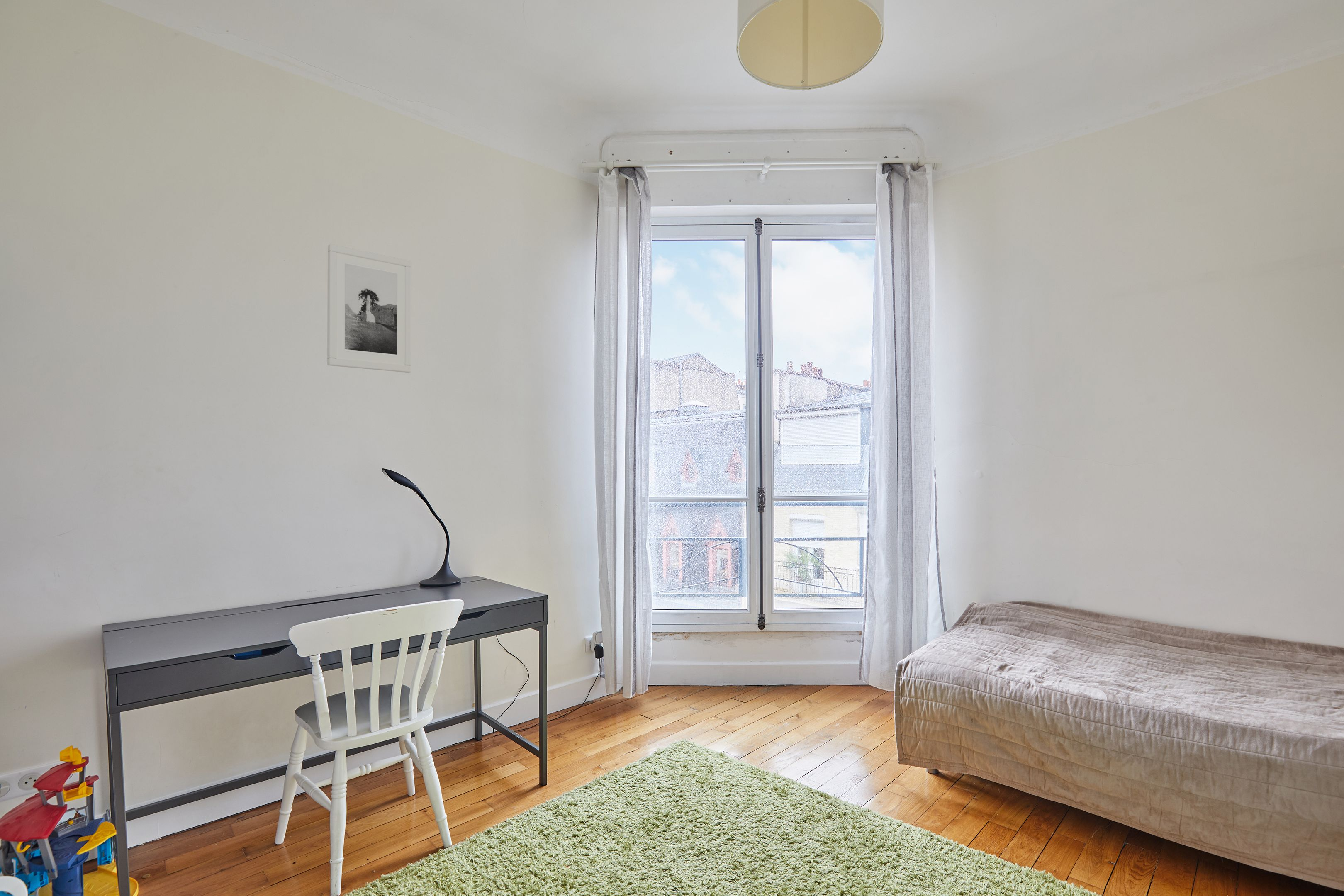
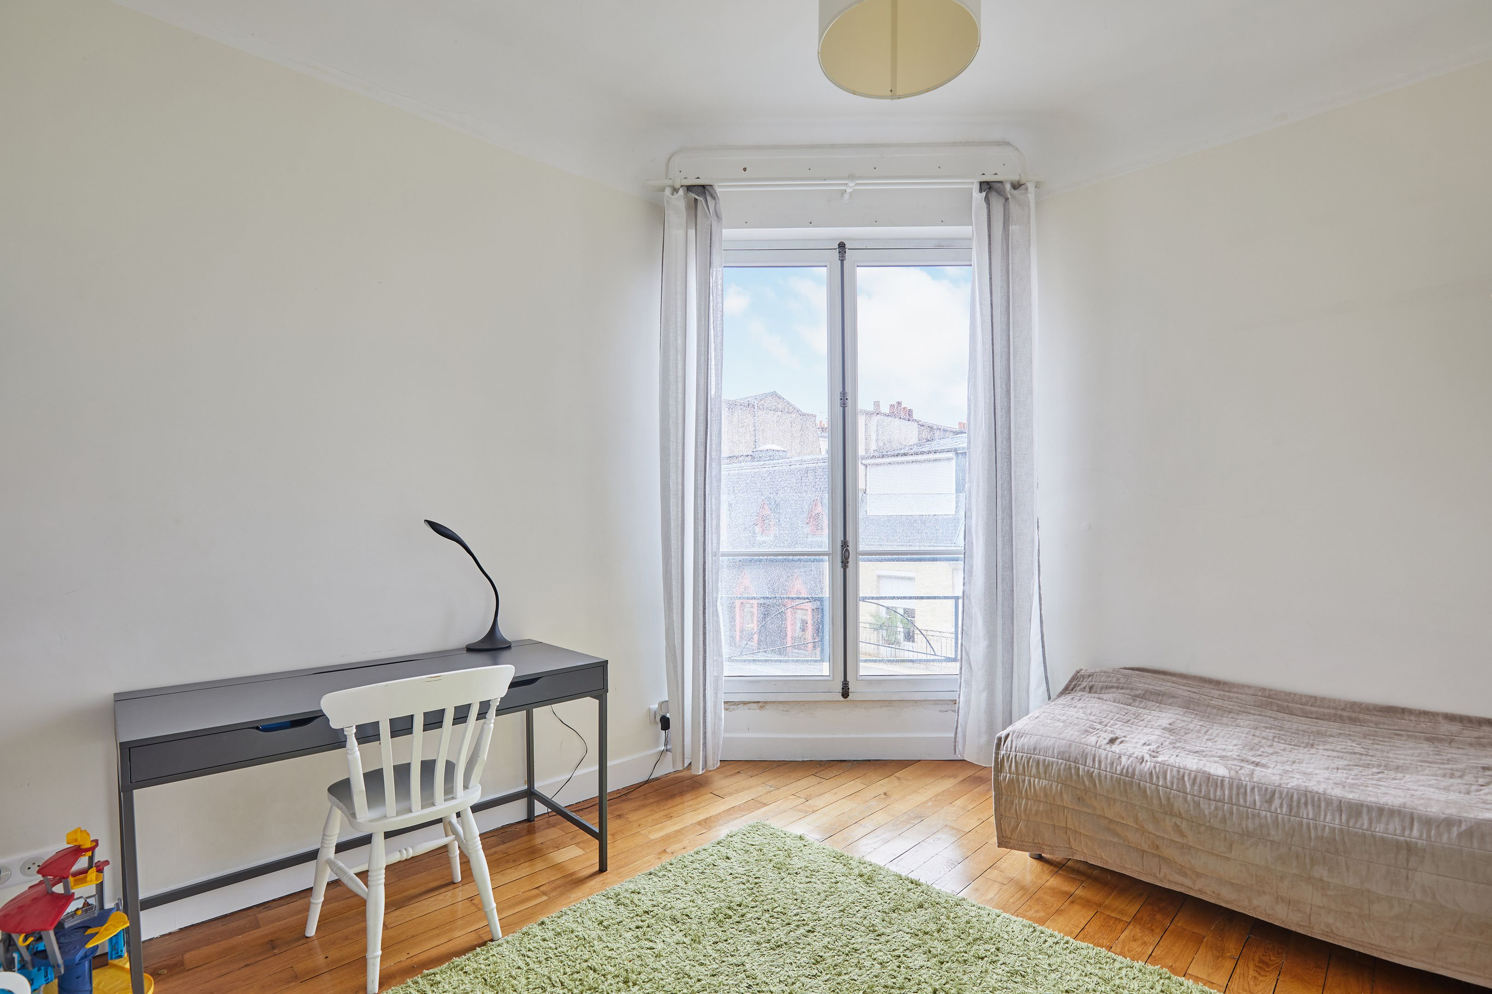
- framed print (371, 311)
